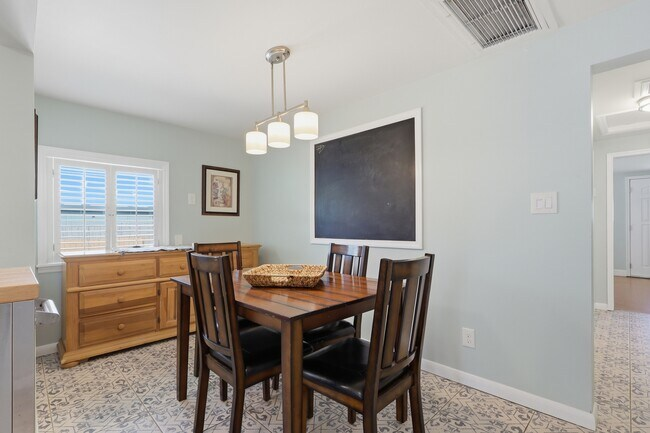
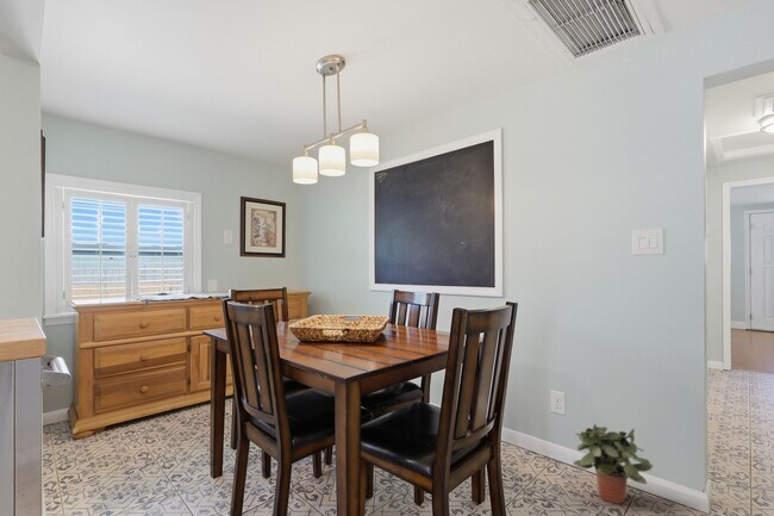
+ potted plant (612, 461)
